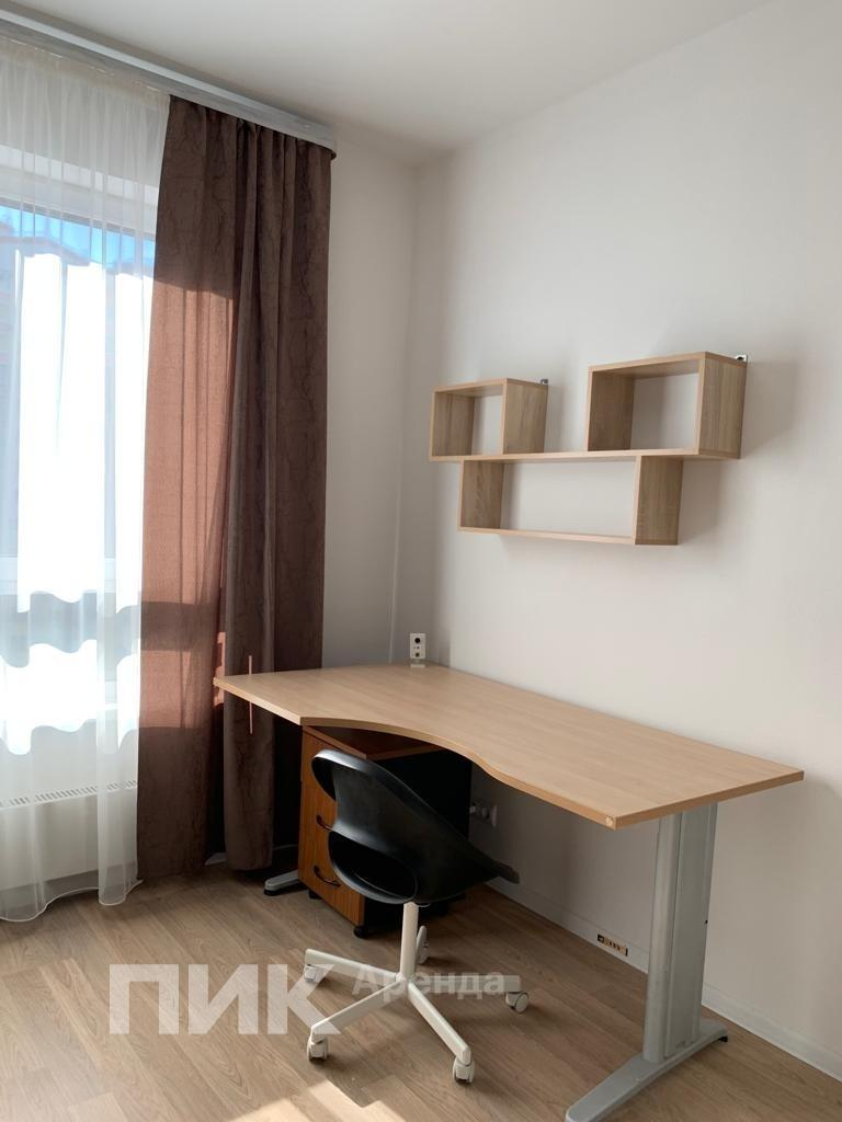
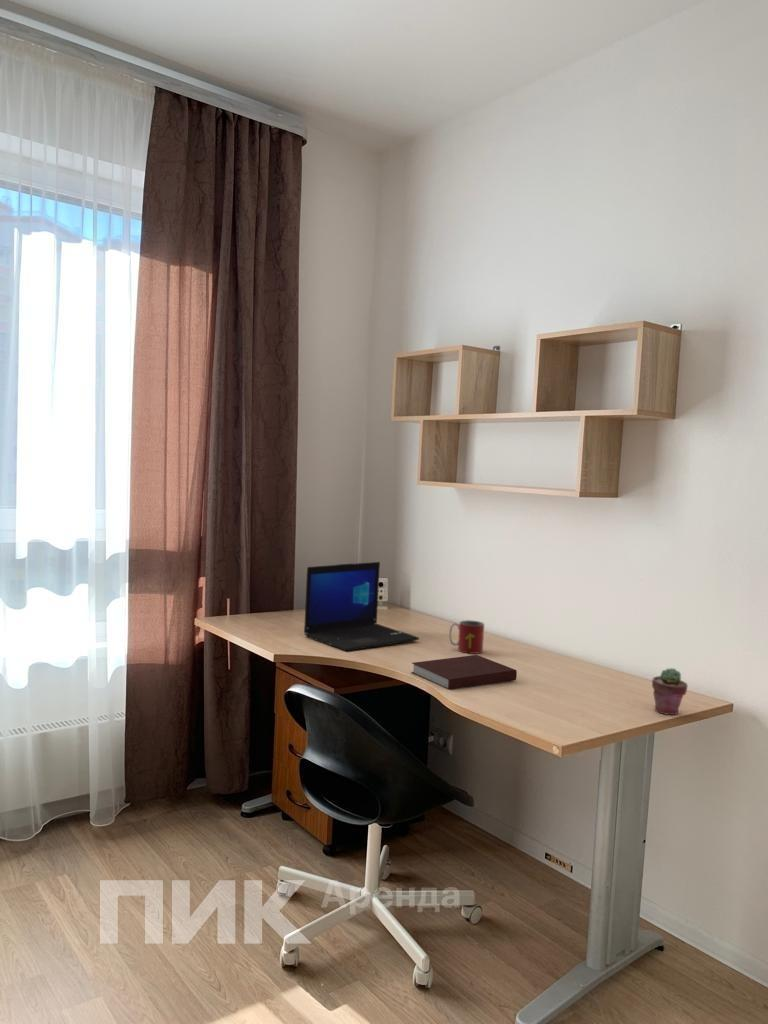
+ notebook (463, 671)
+ mug (466, 636)
+ potted succulent (669, 689)
+ laptop (363, 604)
